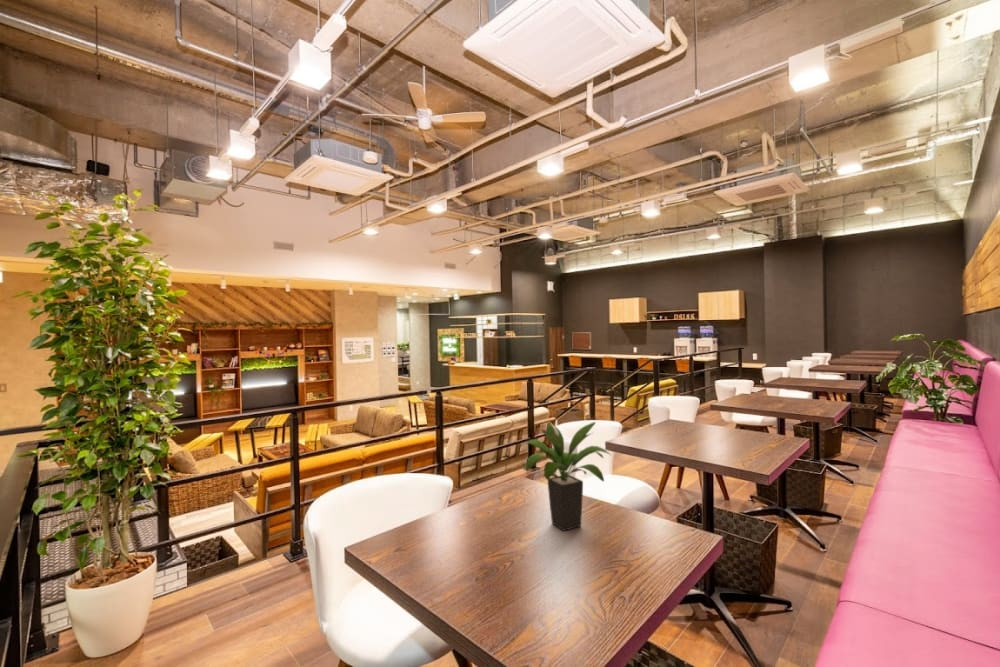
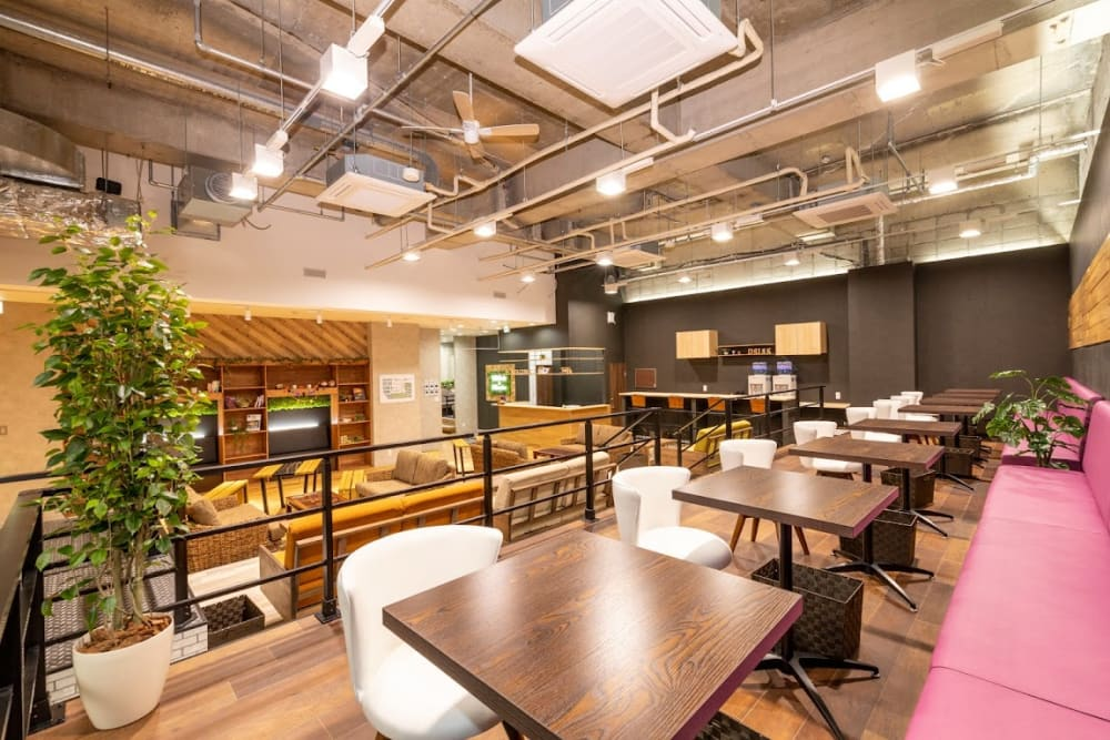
- potted plant (564, 472)
